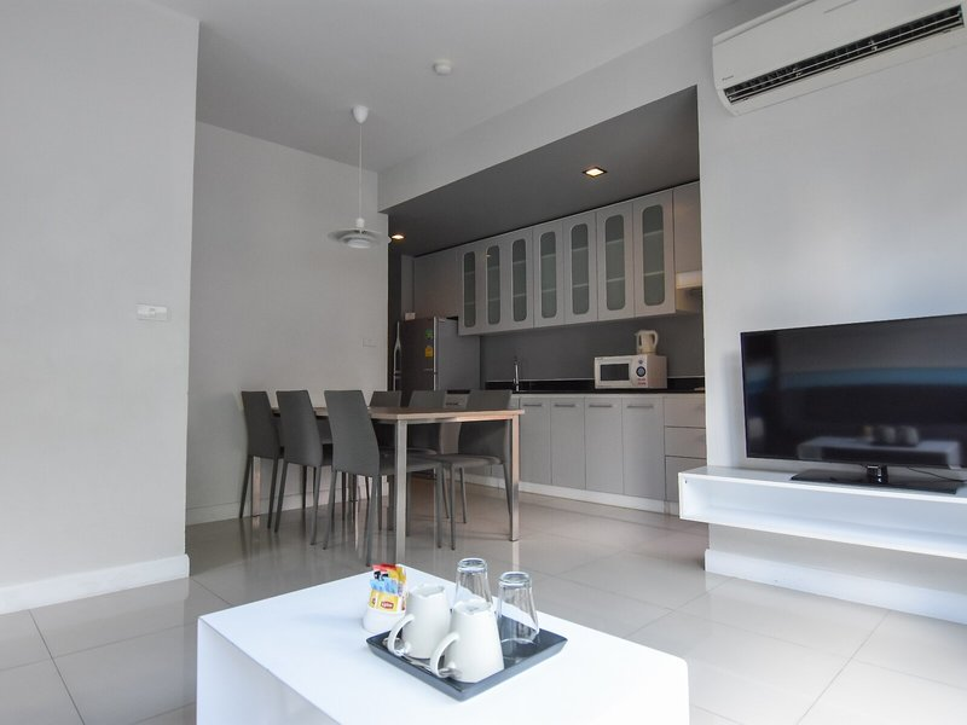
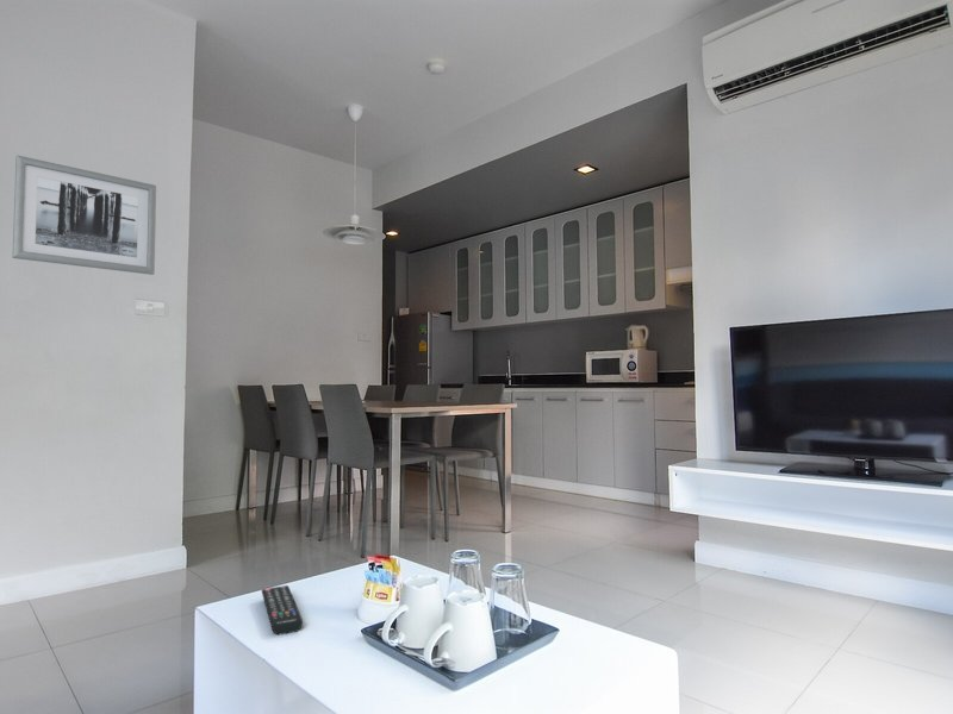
+ wall art (89, 219)
+ remote control (280, 607)
